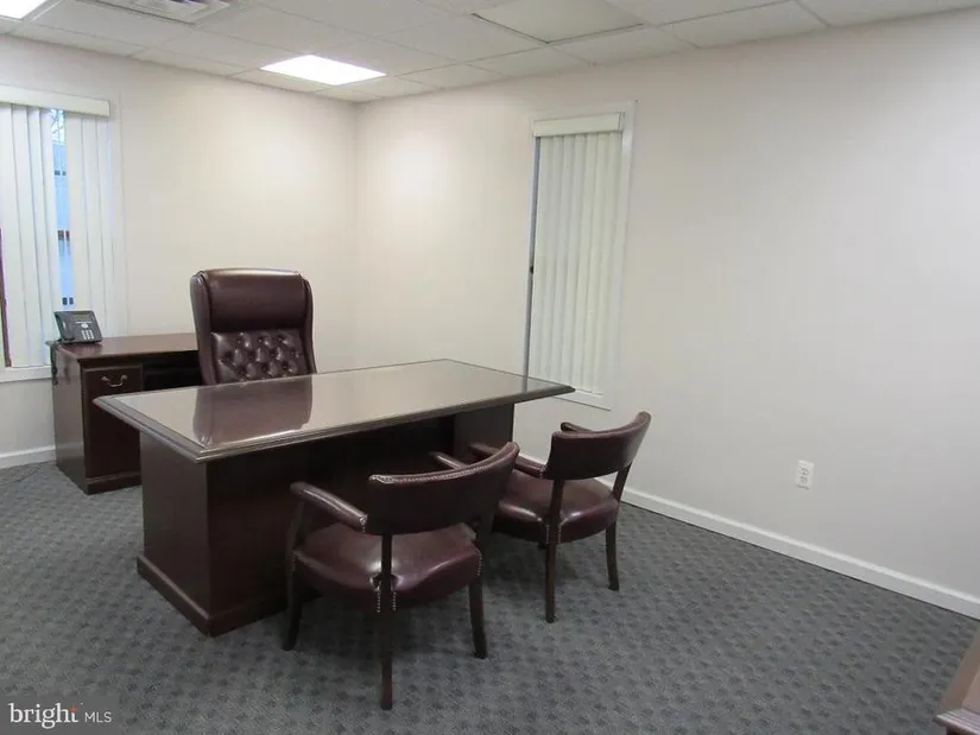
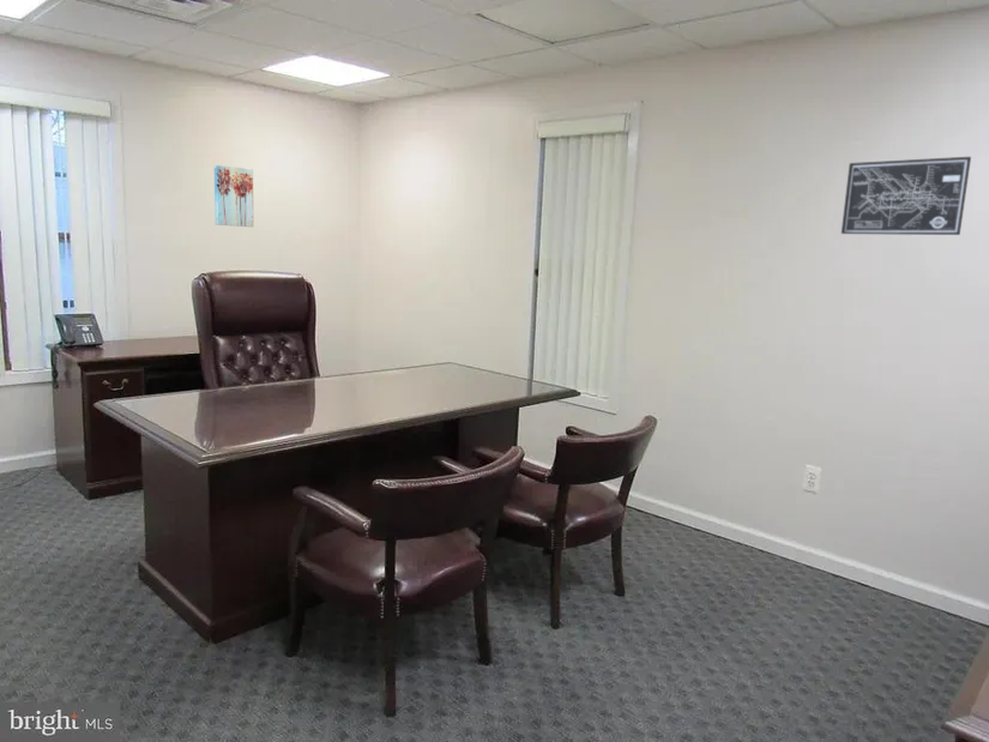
+ wall art (901, 197)
+ wall art (234, 197)
